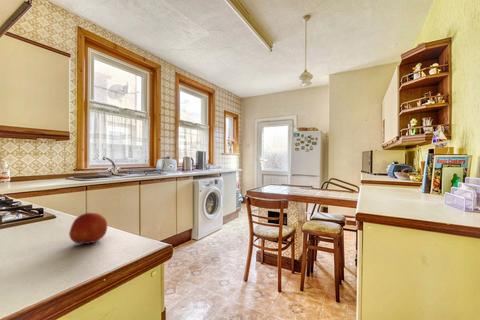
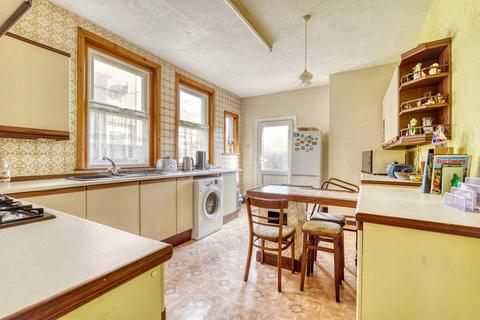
- fruit (89, 227)
